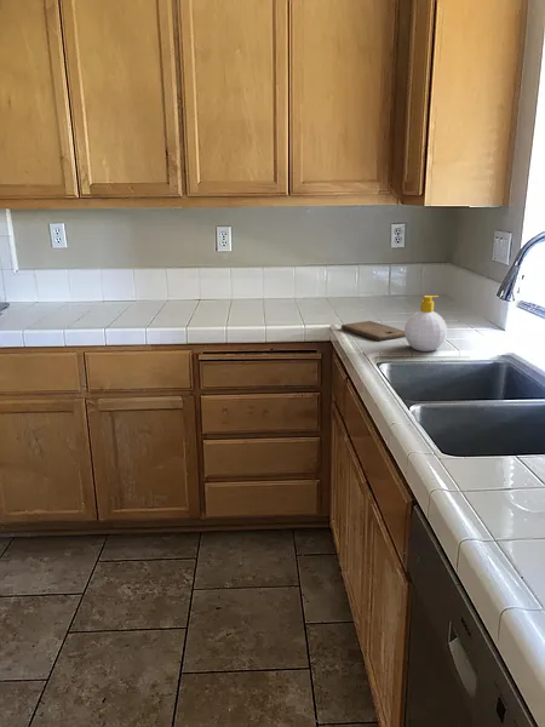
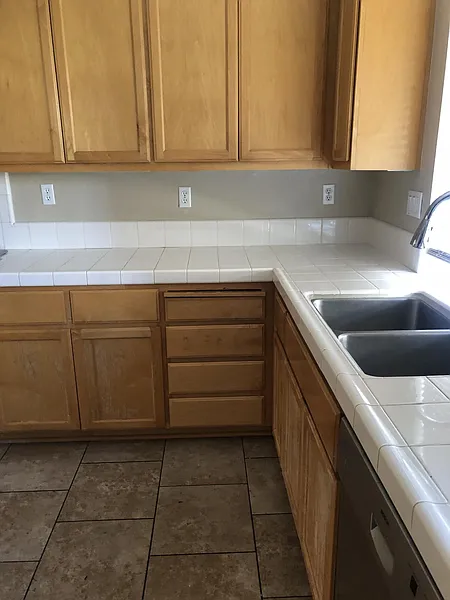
- soap bottle (425, 322)
- cutting board (373, 330)
